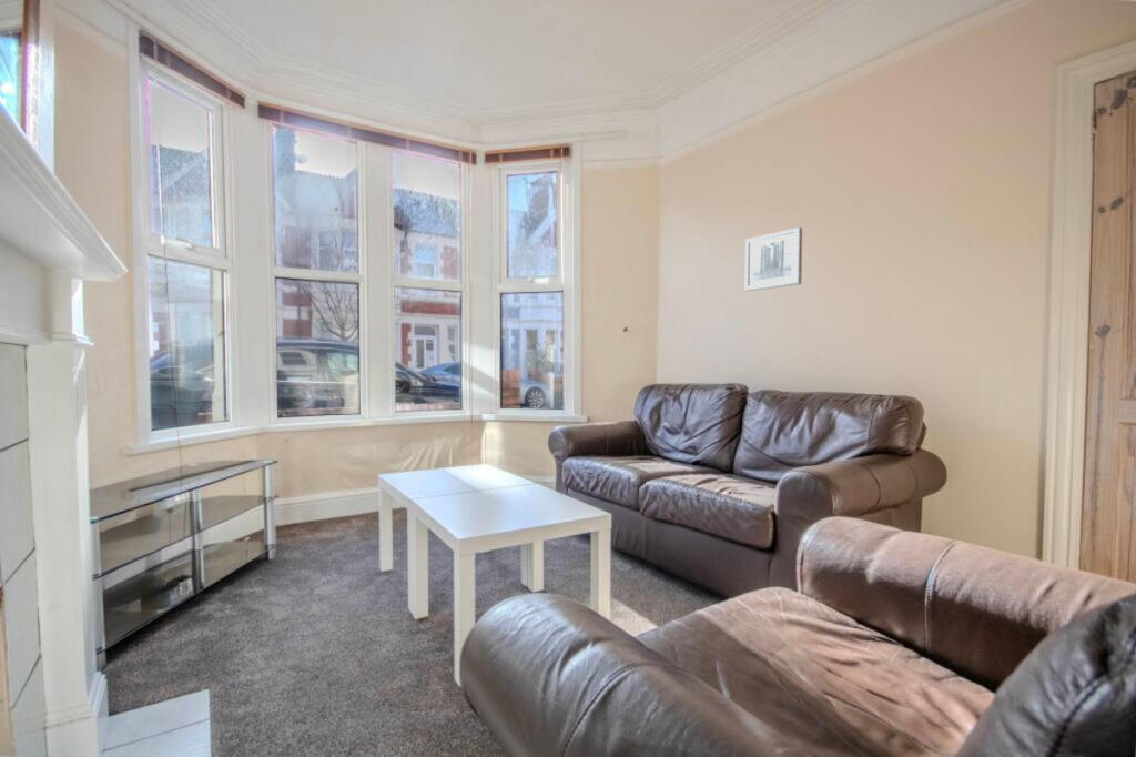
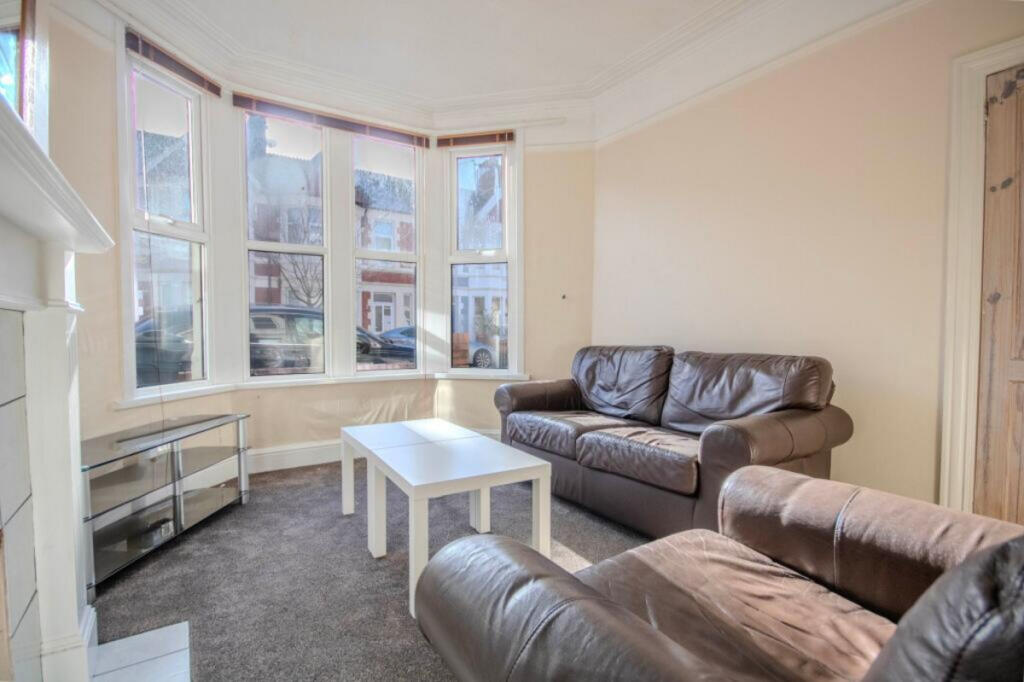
- wall art (772, 260)
